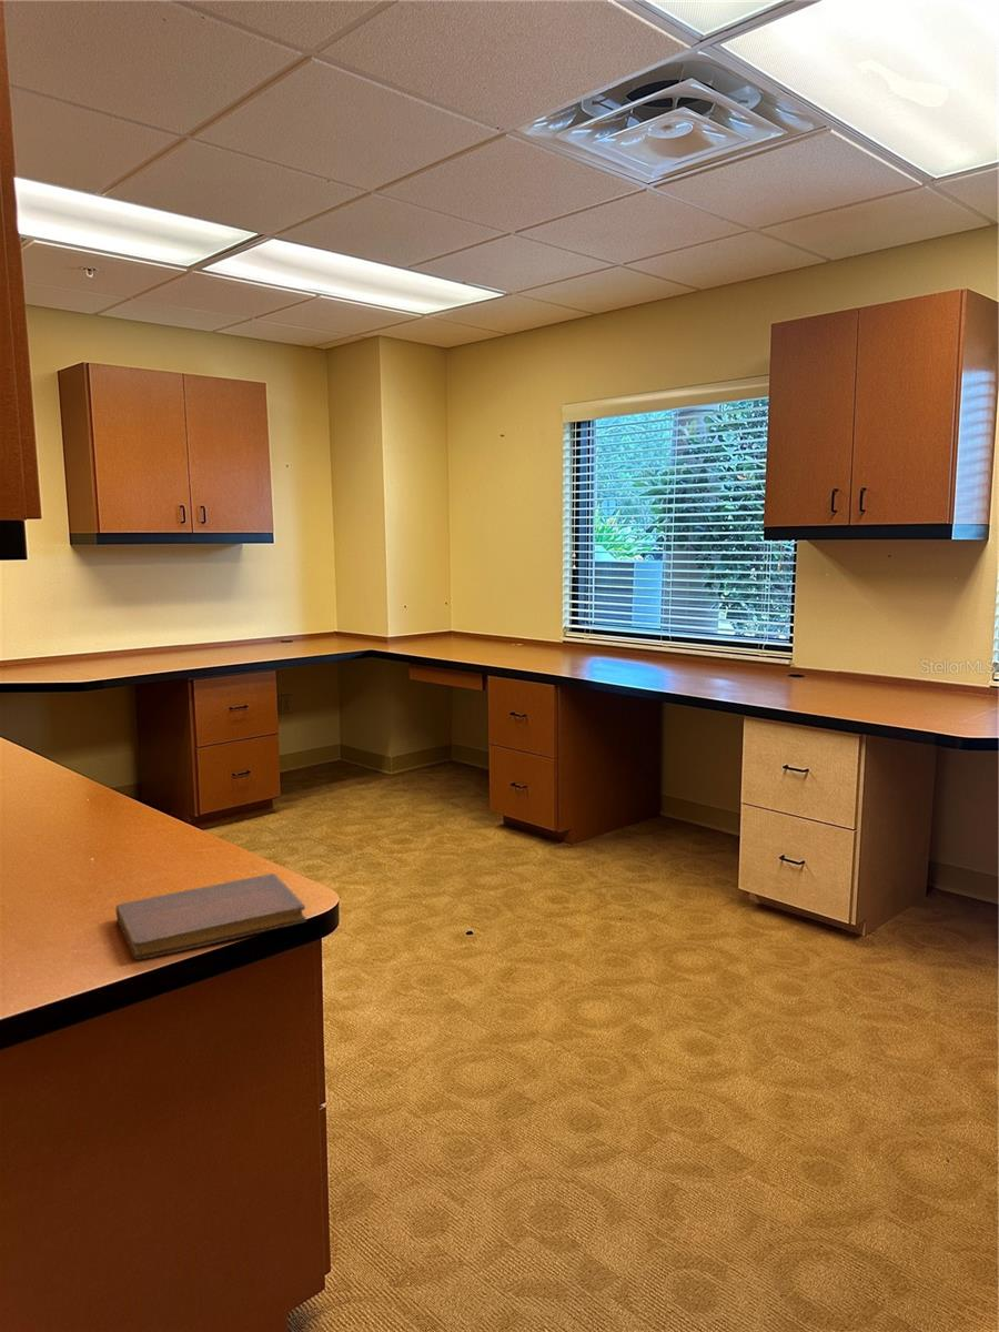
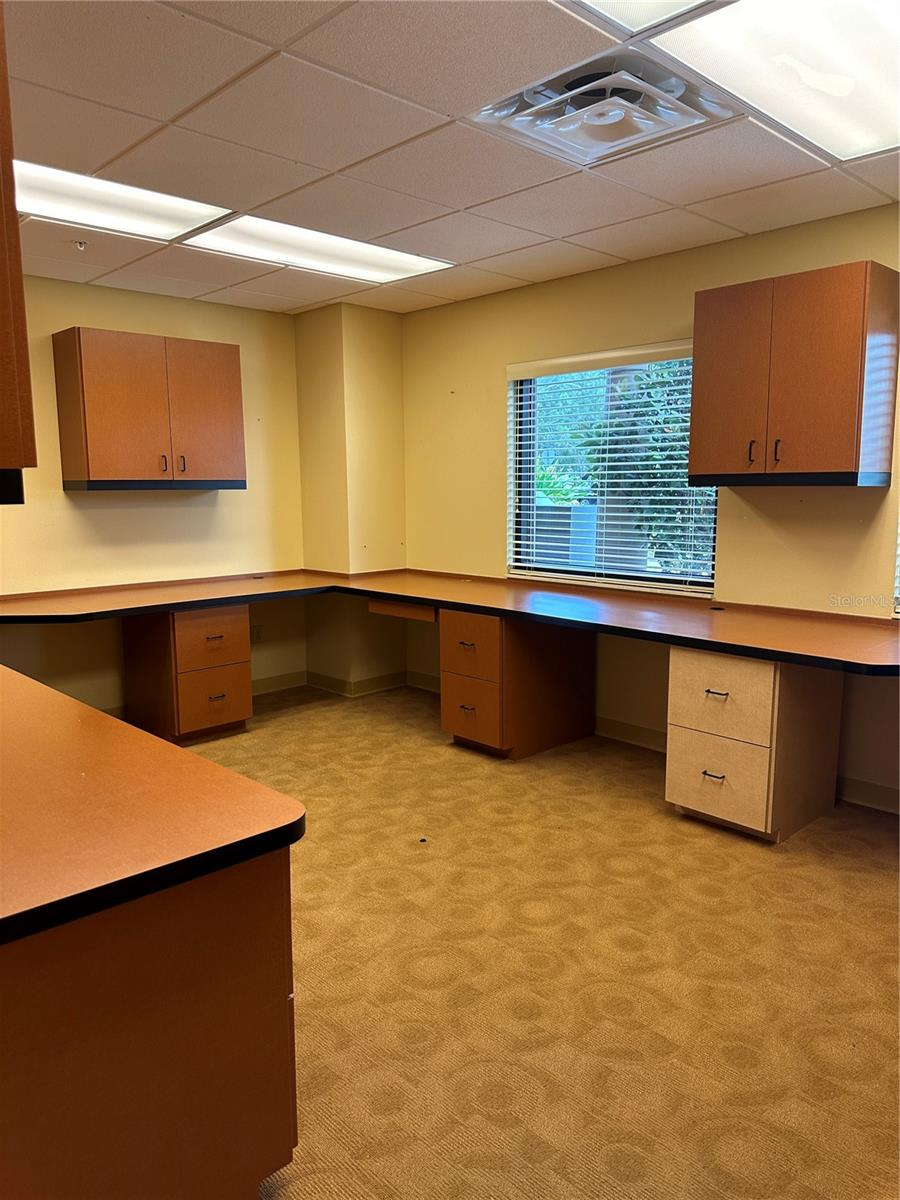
- notebook (210, 911)
